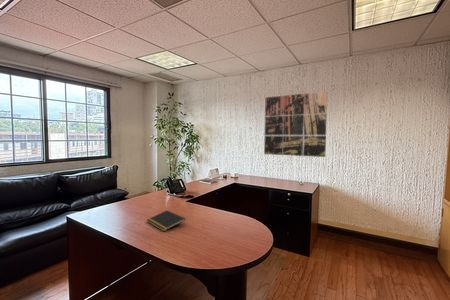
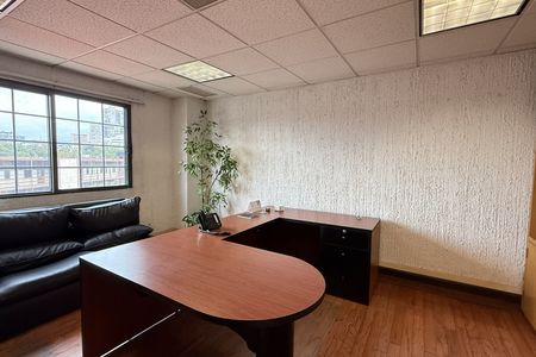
- wall art (293, 125)
- notepad (165, 219)
